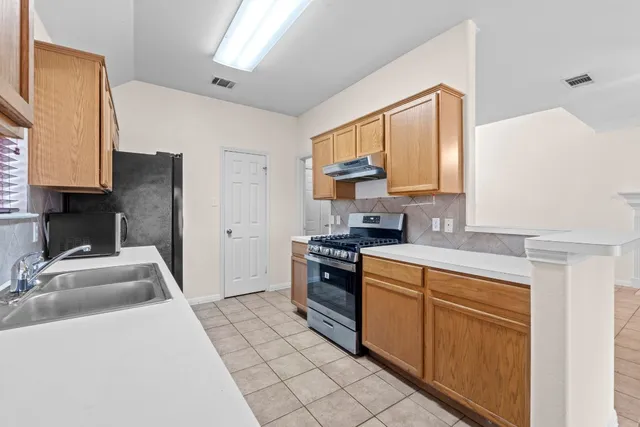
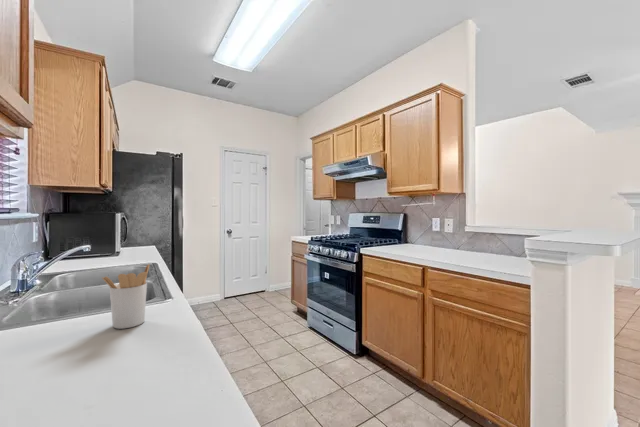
+ utensil holder (130, 296)
